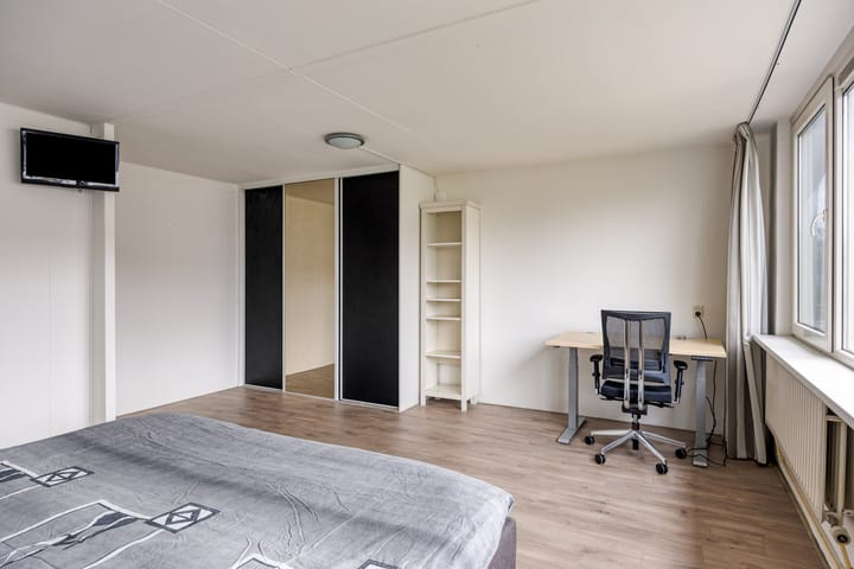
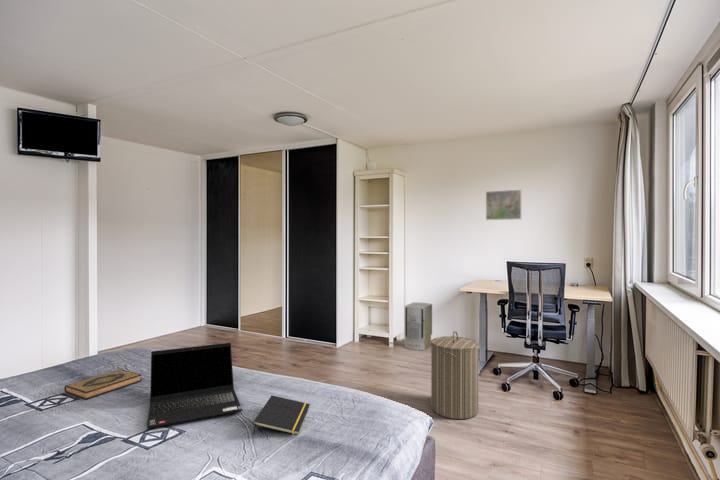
+ laptop computer (194, 380)
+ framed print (503, 205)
+ laundry hamper (454, 370)
+ air purifier (418, 325)
+ hardback book (104, 382)
+ notepad (283, 413)
